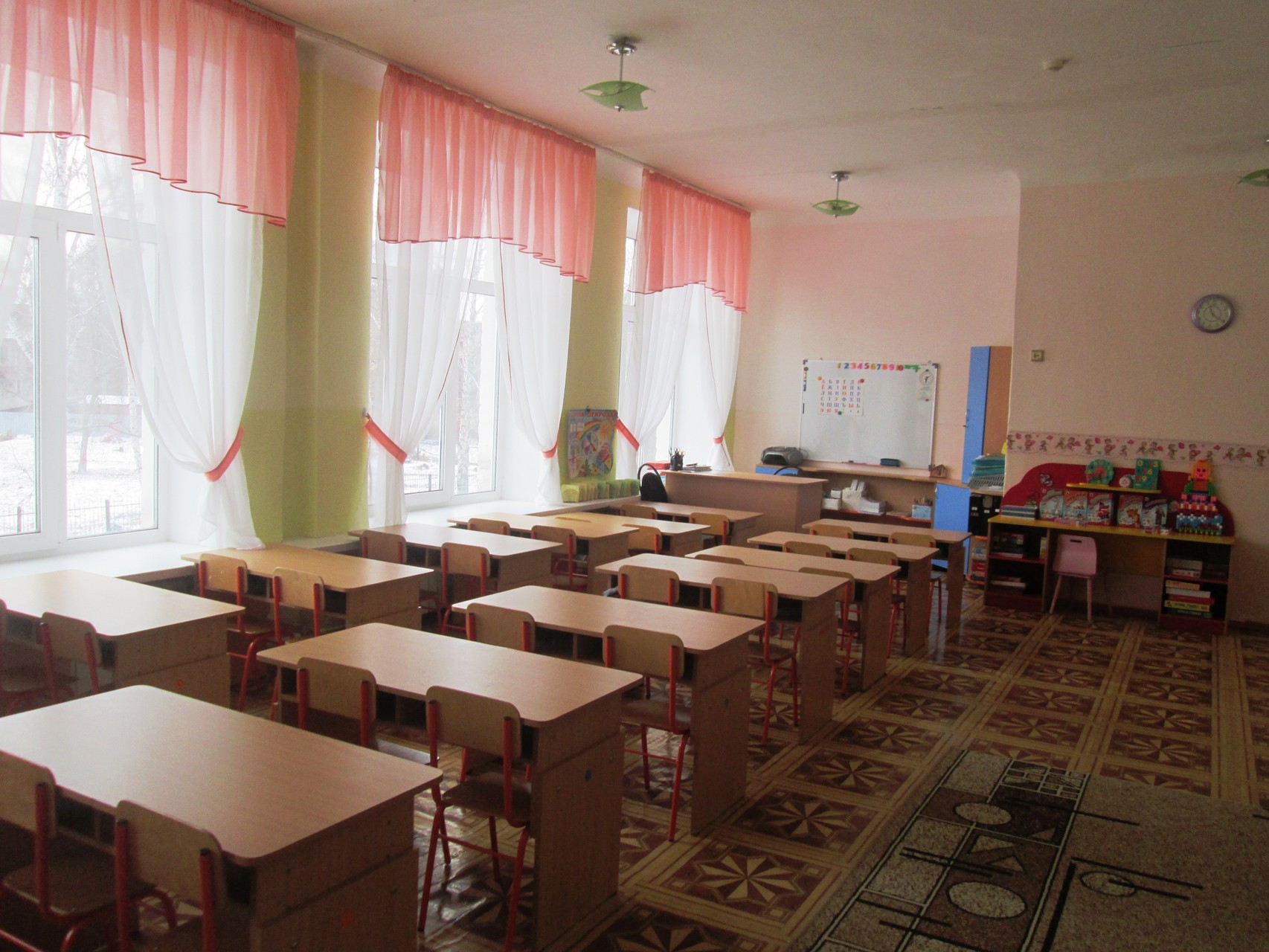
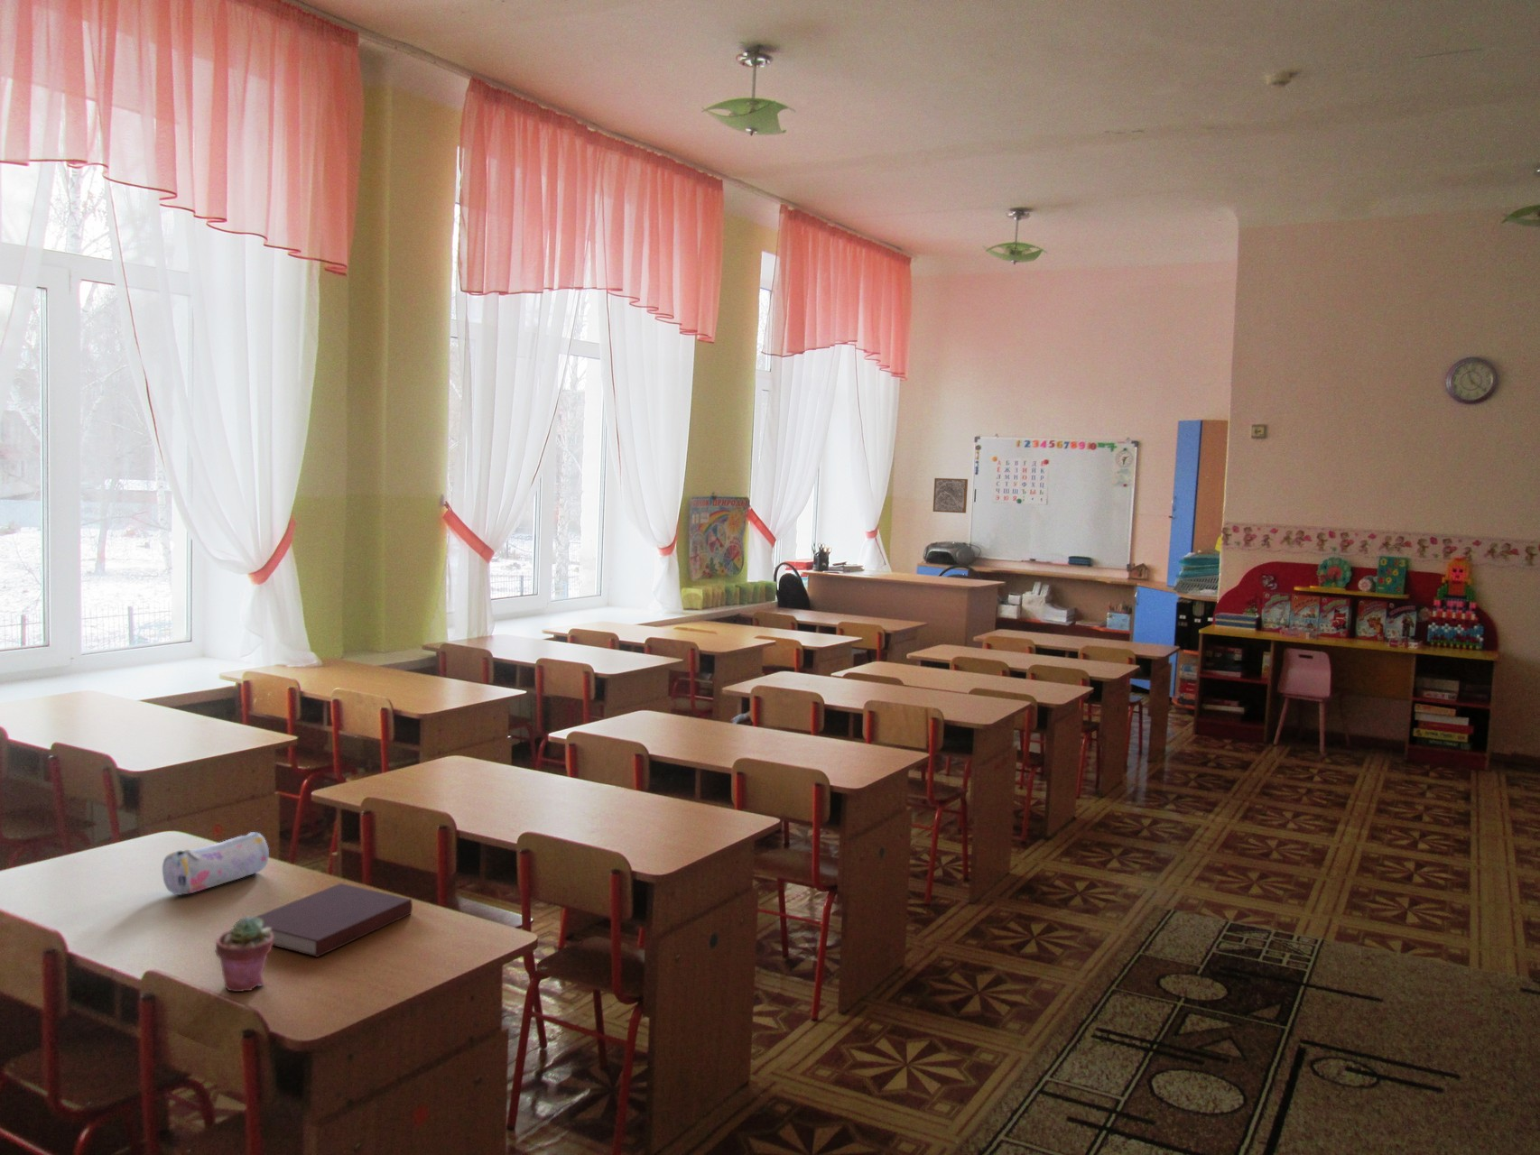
+ notebook (330, 917)
+ pencil case (216, 861)
+ potted succulent (245, 951)
+ wall art (950, 495)
